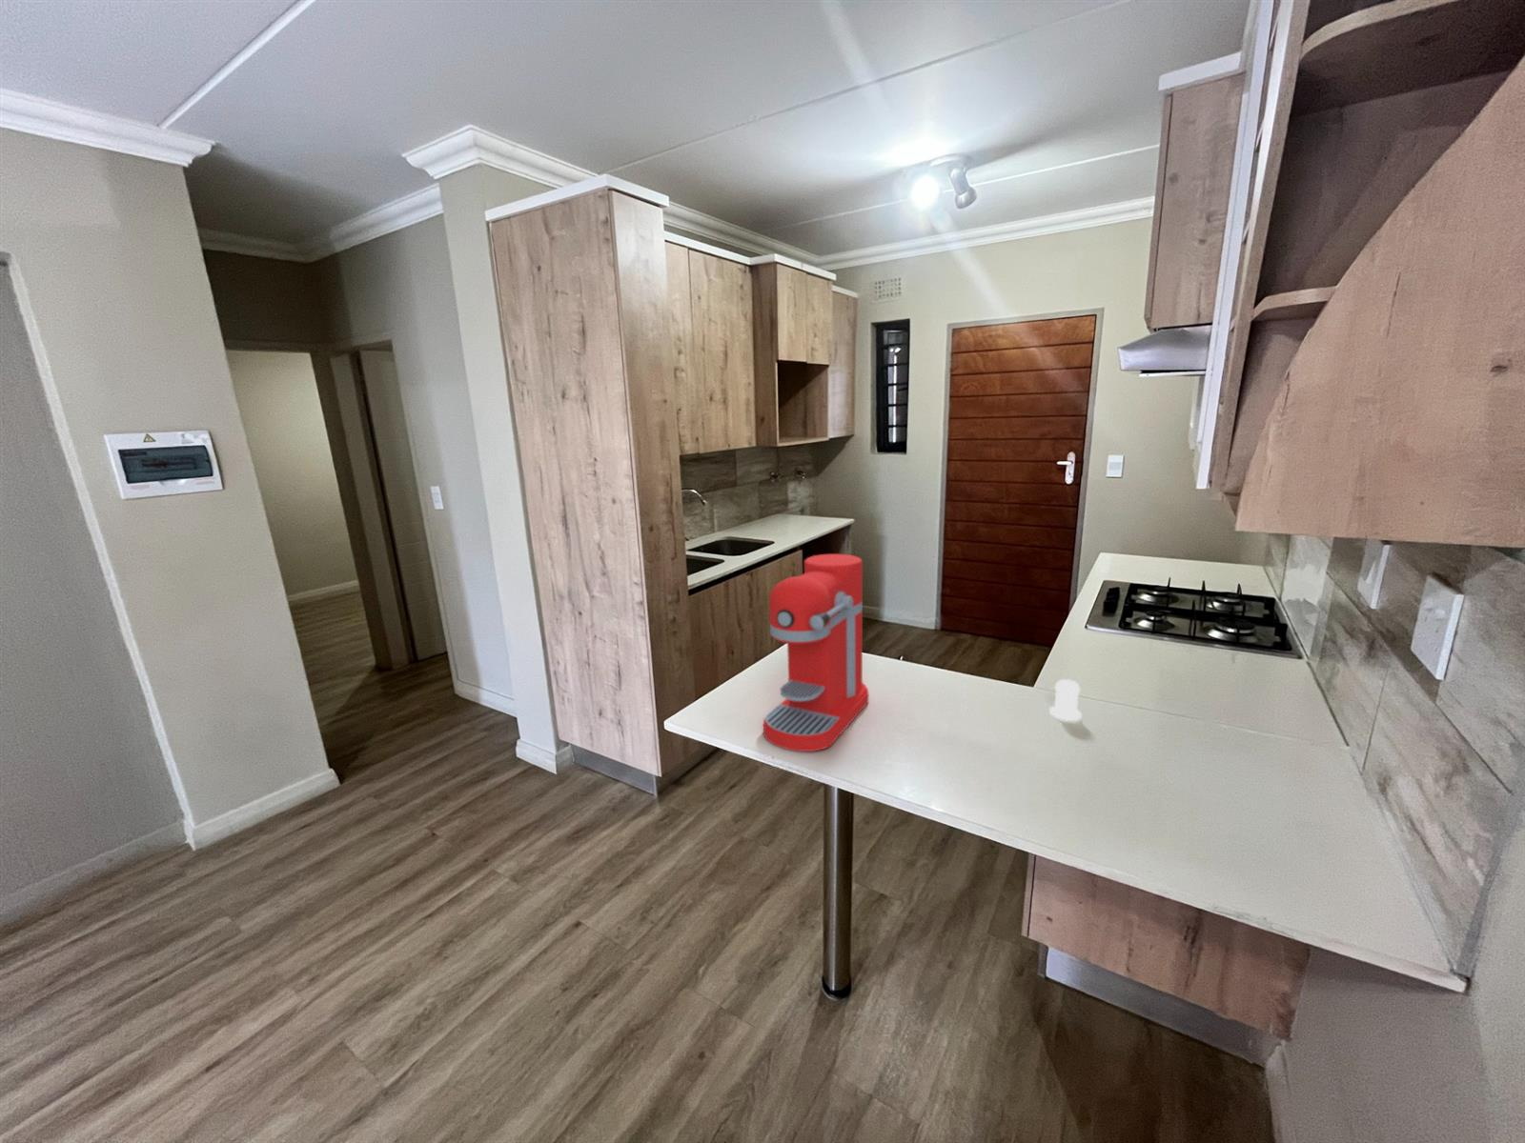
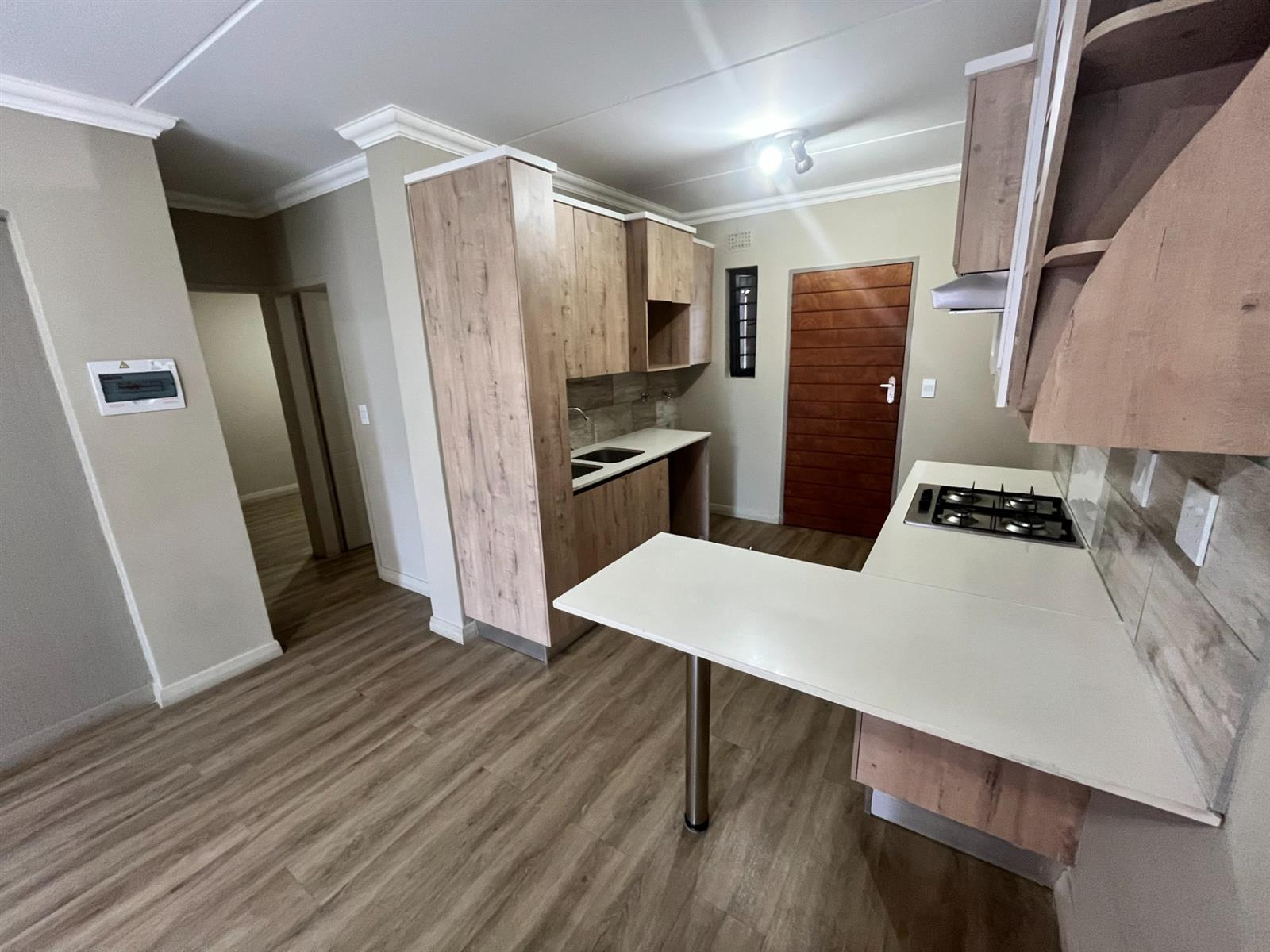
- coffee maker (819, 645)
- salt shaker (1066, 698)
